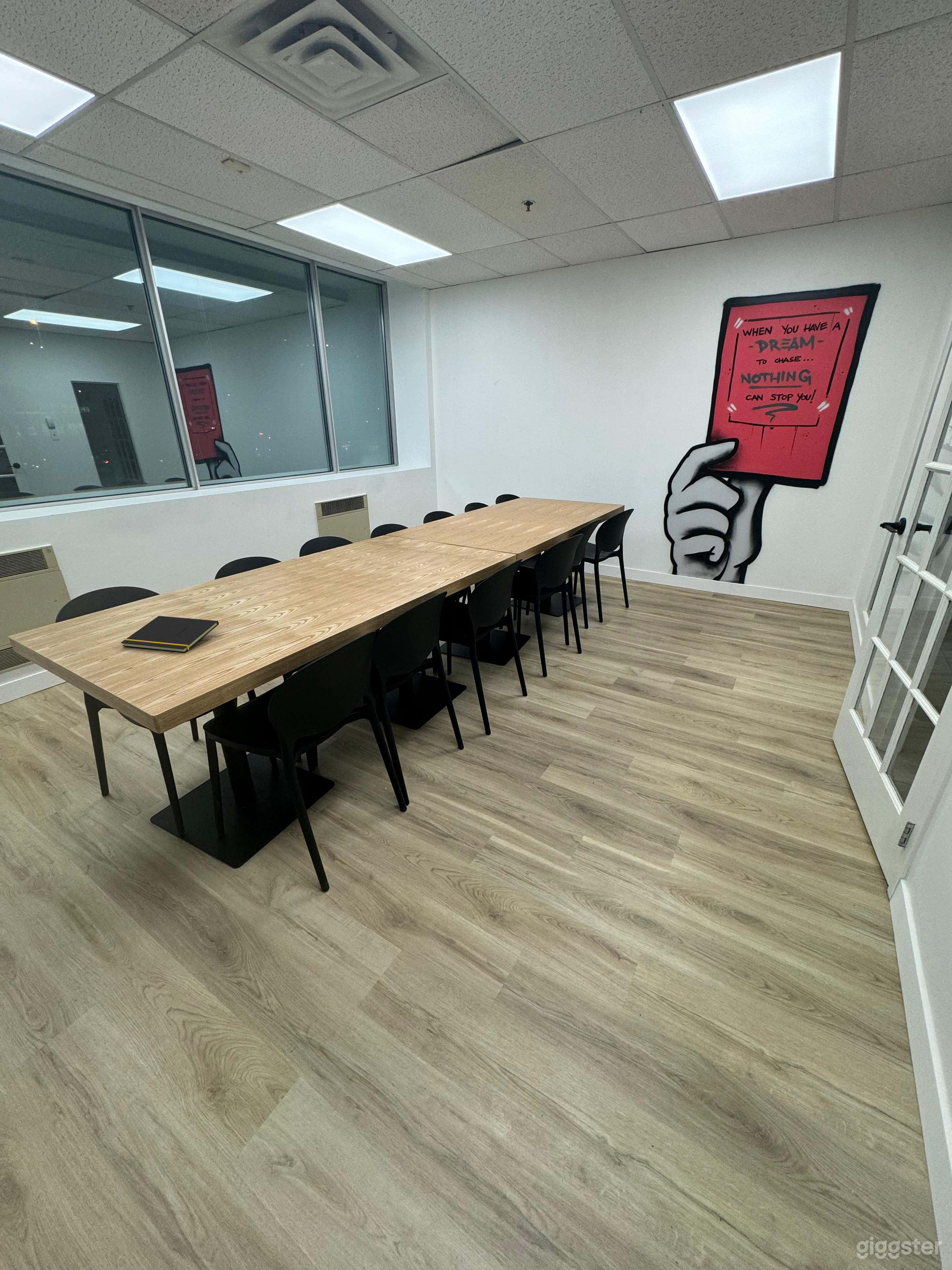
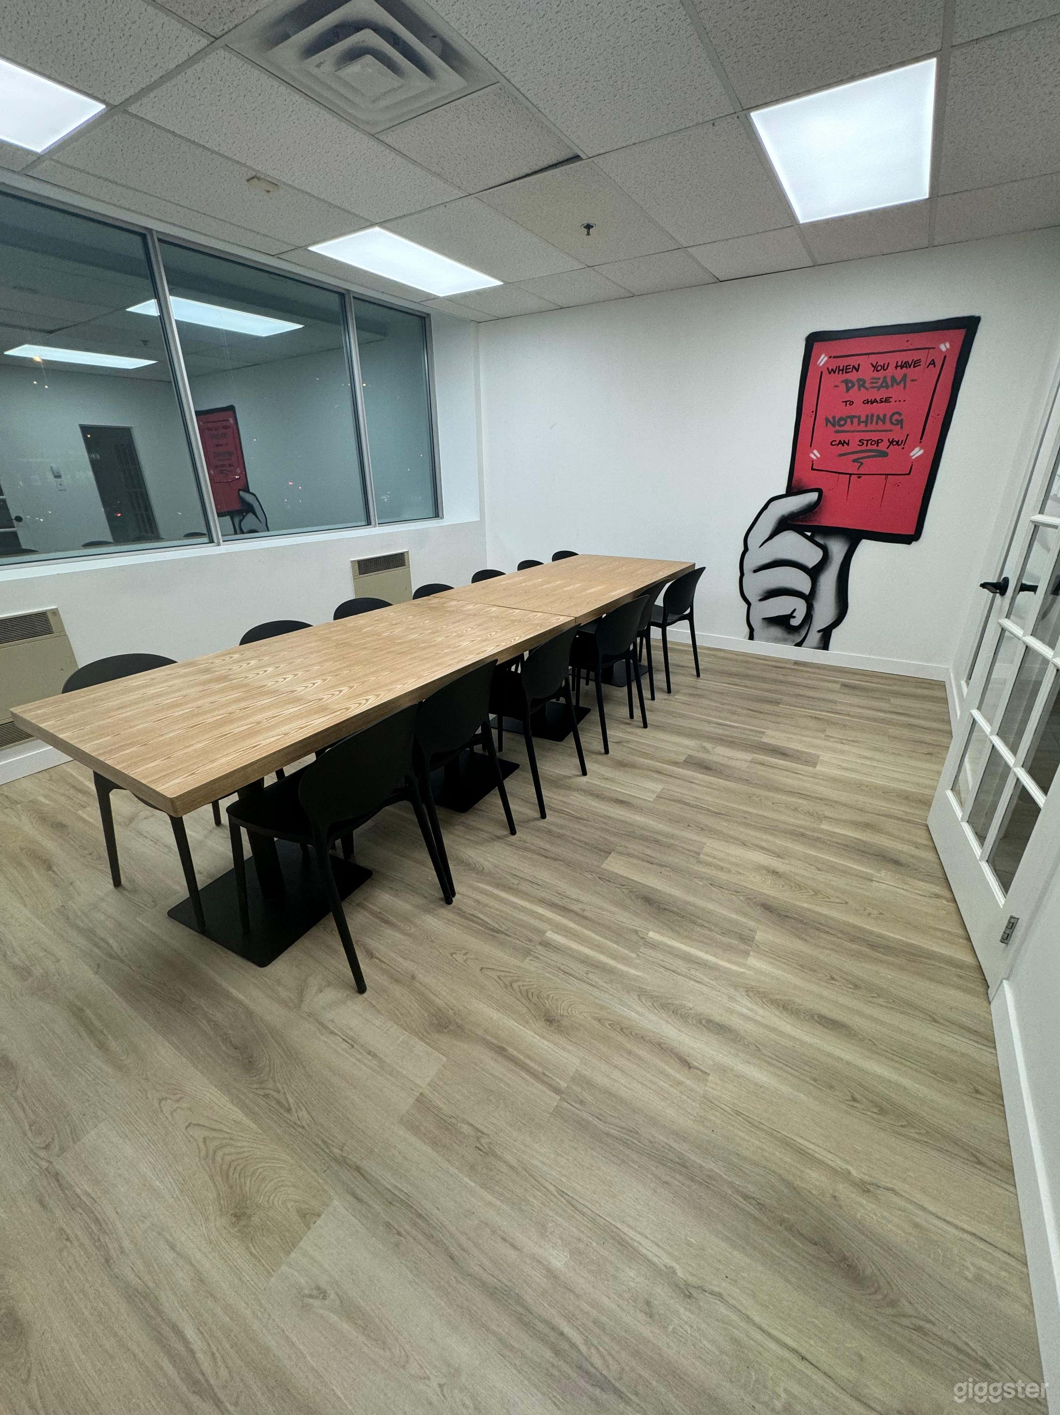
- notepad (171, 633)
